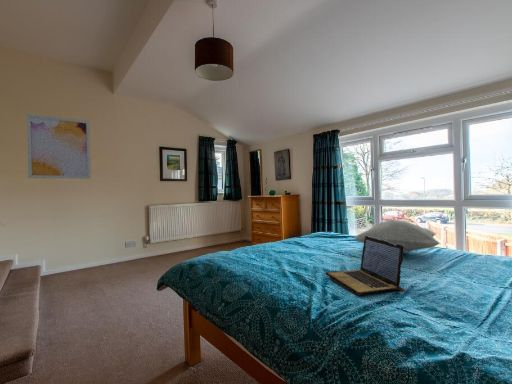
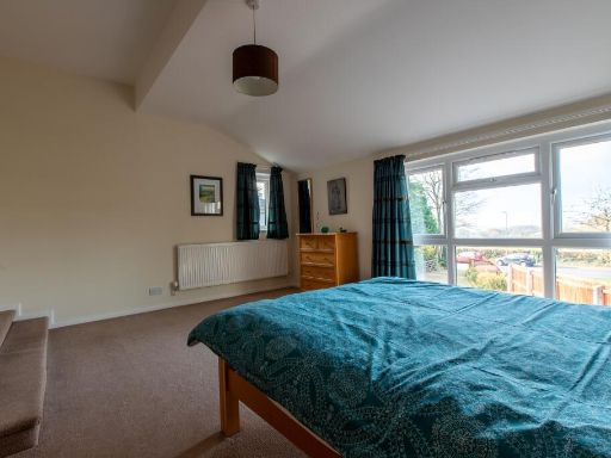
- cushion (396, 235)
- wall art (60, 148)
- laptop (361, 261)
